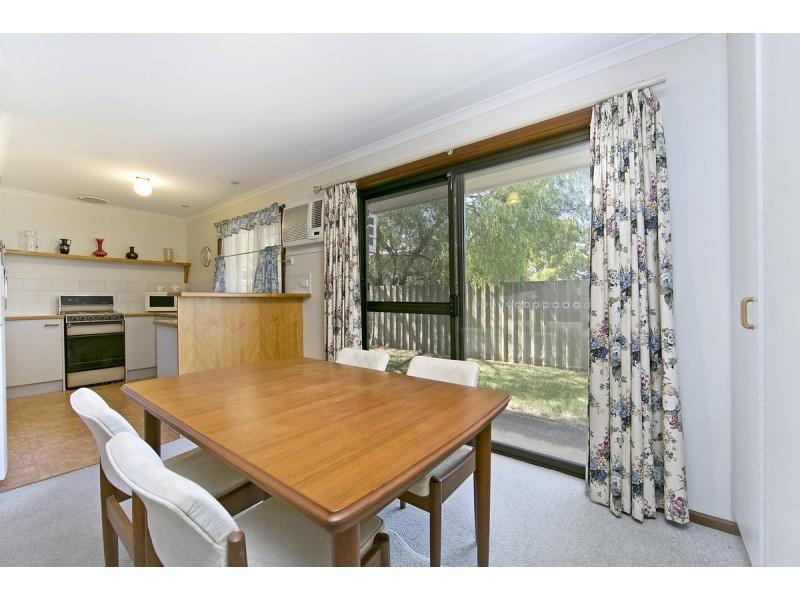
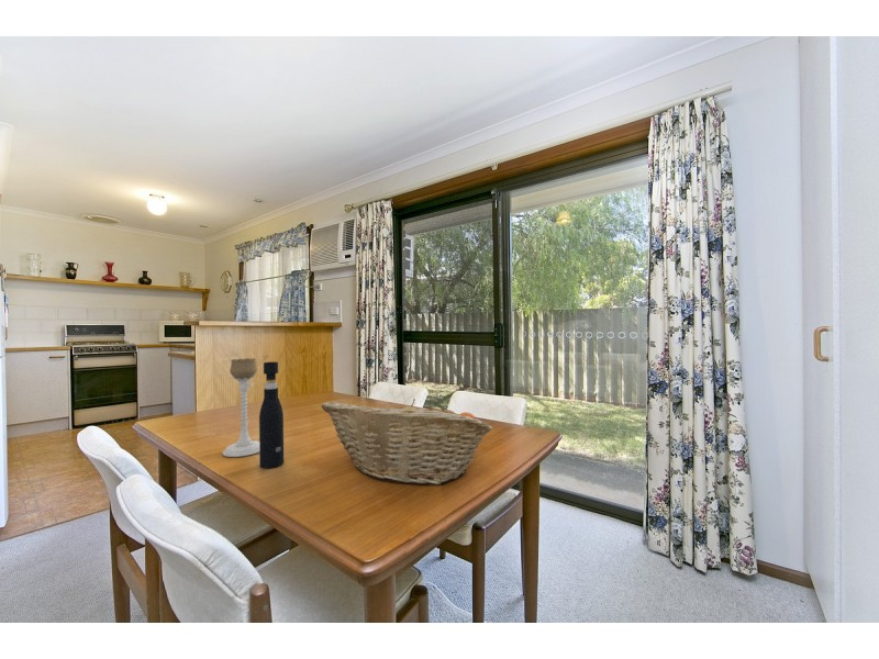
+ candle holder (244, 404)
+ fruit basket (405, 429)
+ pepper grinder (270, 413)
